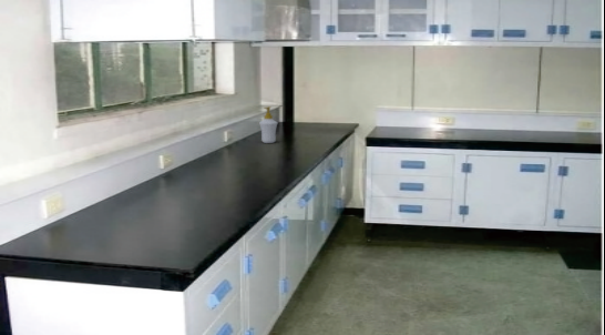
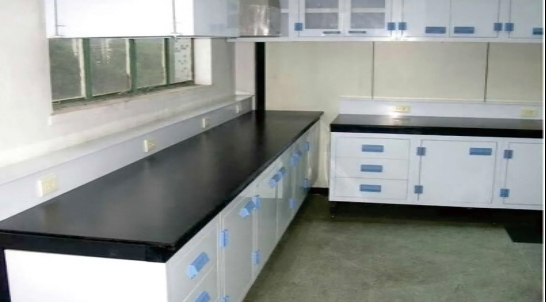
- soap bottle (268, 124)
